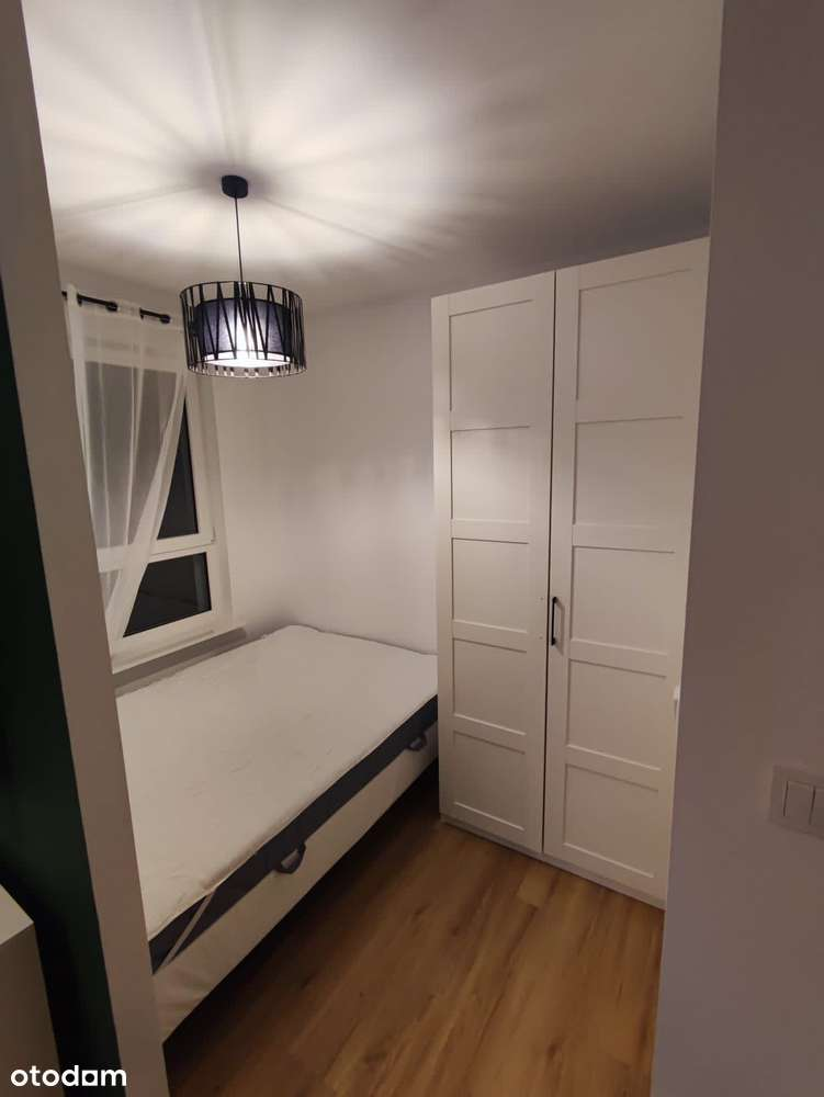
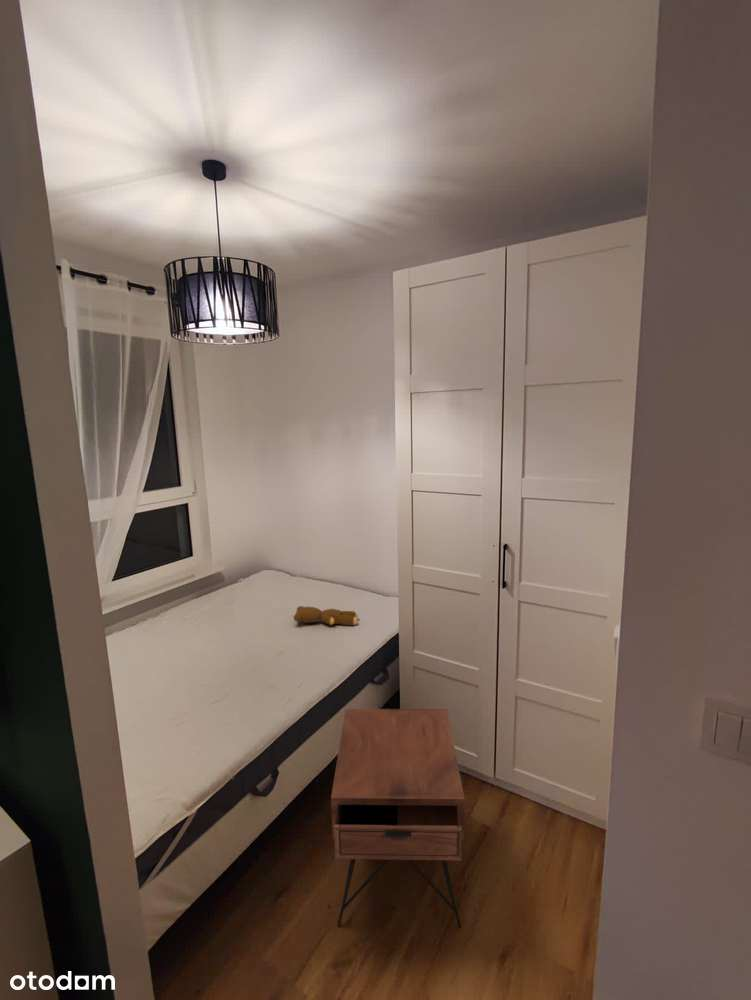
+ nightstand (397, 819)
+ teddy bear (326, 615)
